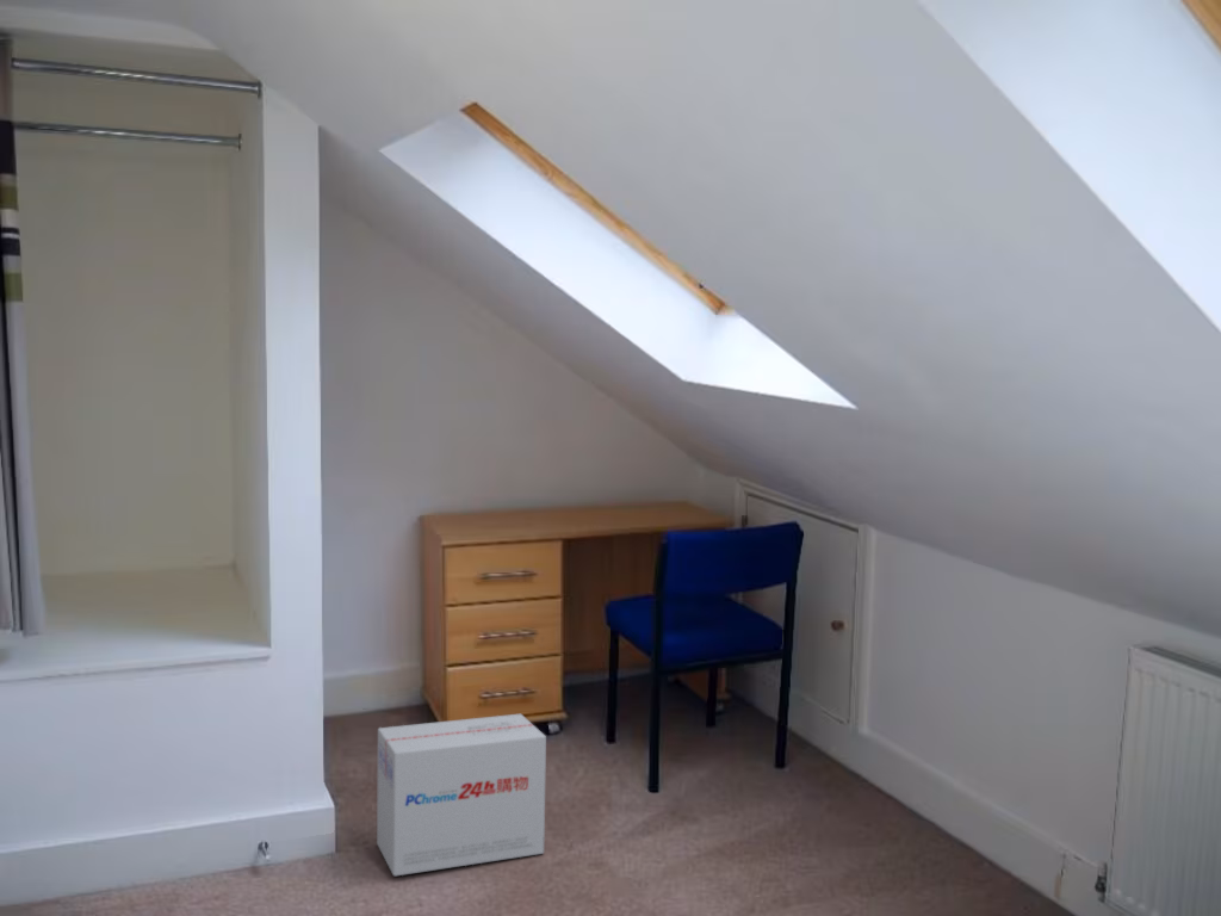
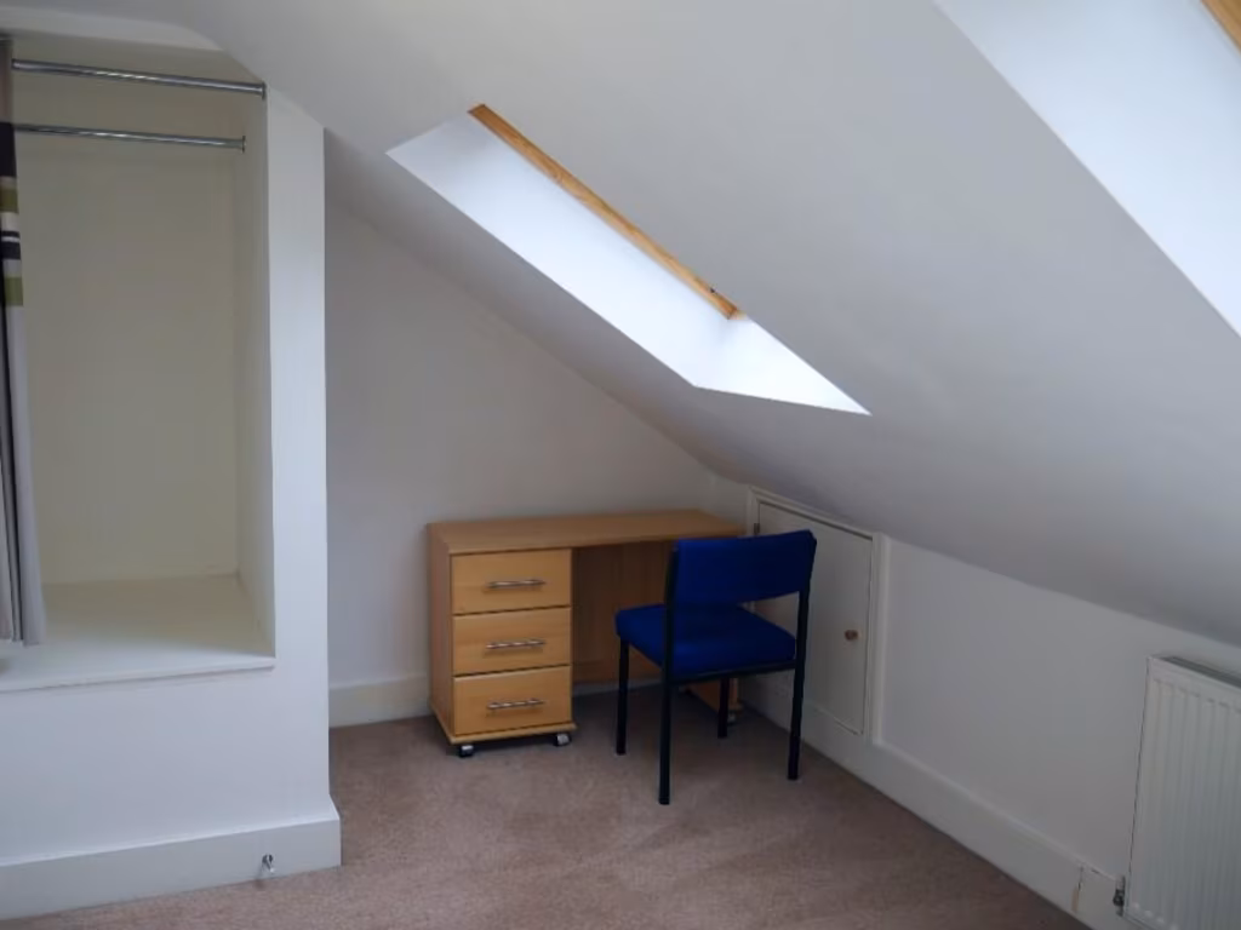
- cardboard box (460, 791)
